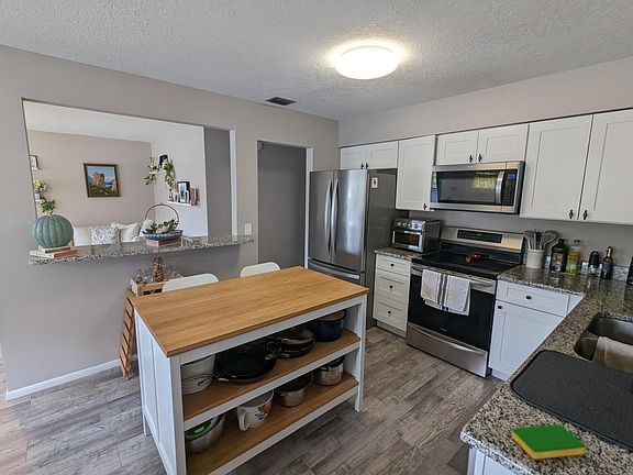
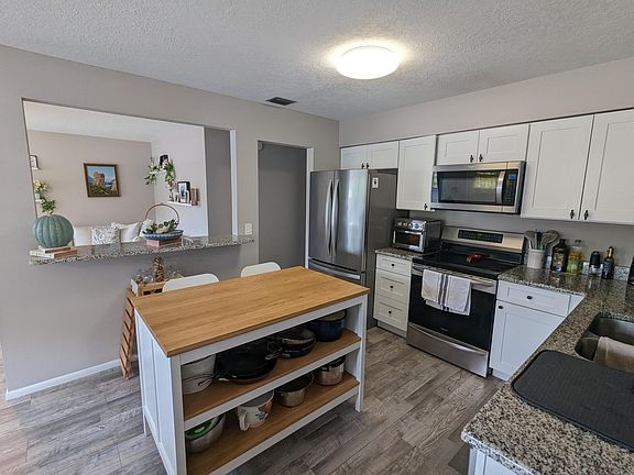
- dish sponge (547, 440)
